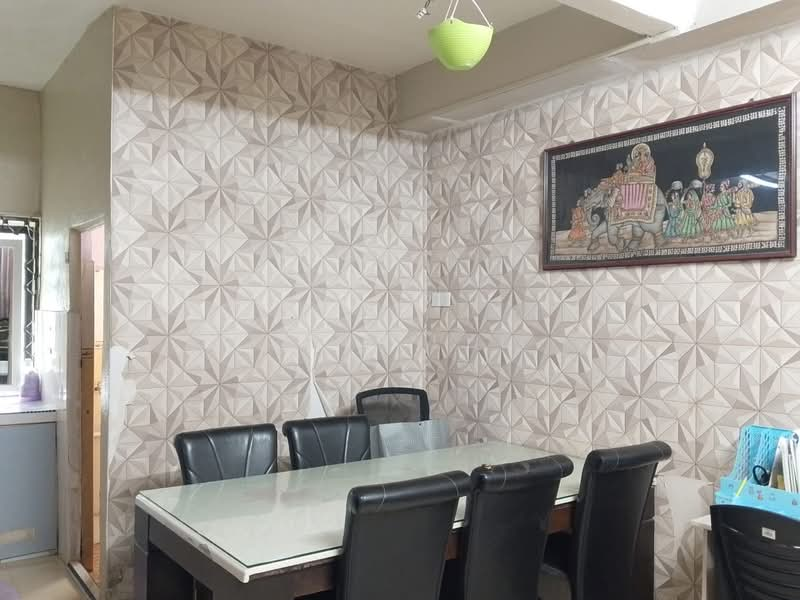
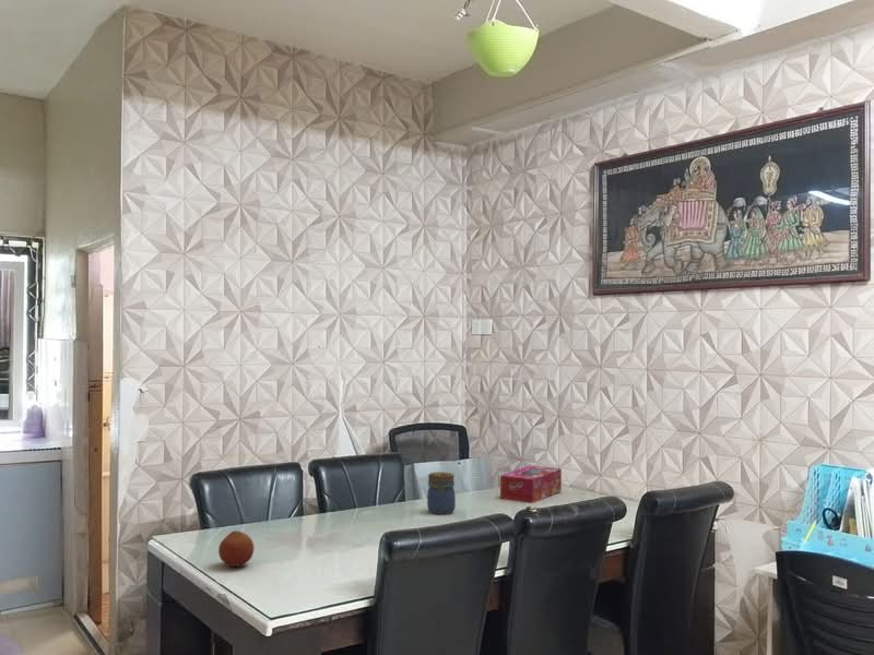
+ jar (441, 491)
+ tissue box (531, 483)
+ fruit (236, 548)
